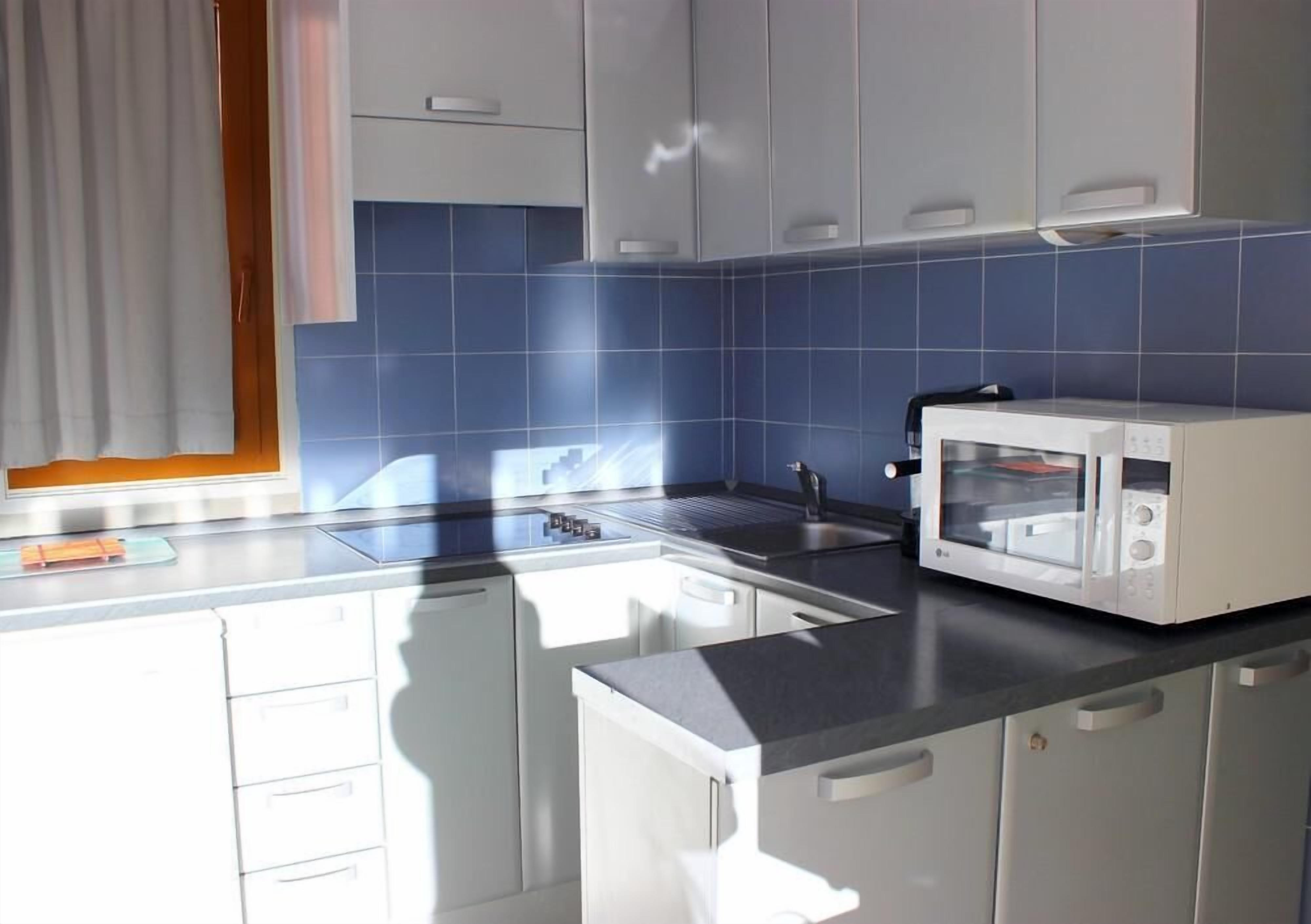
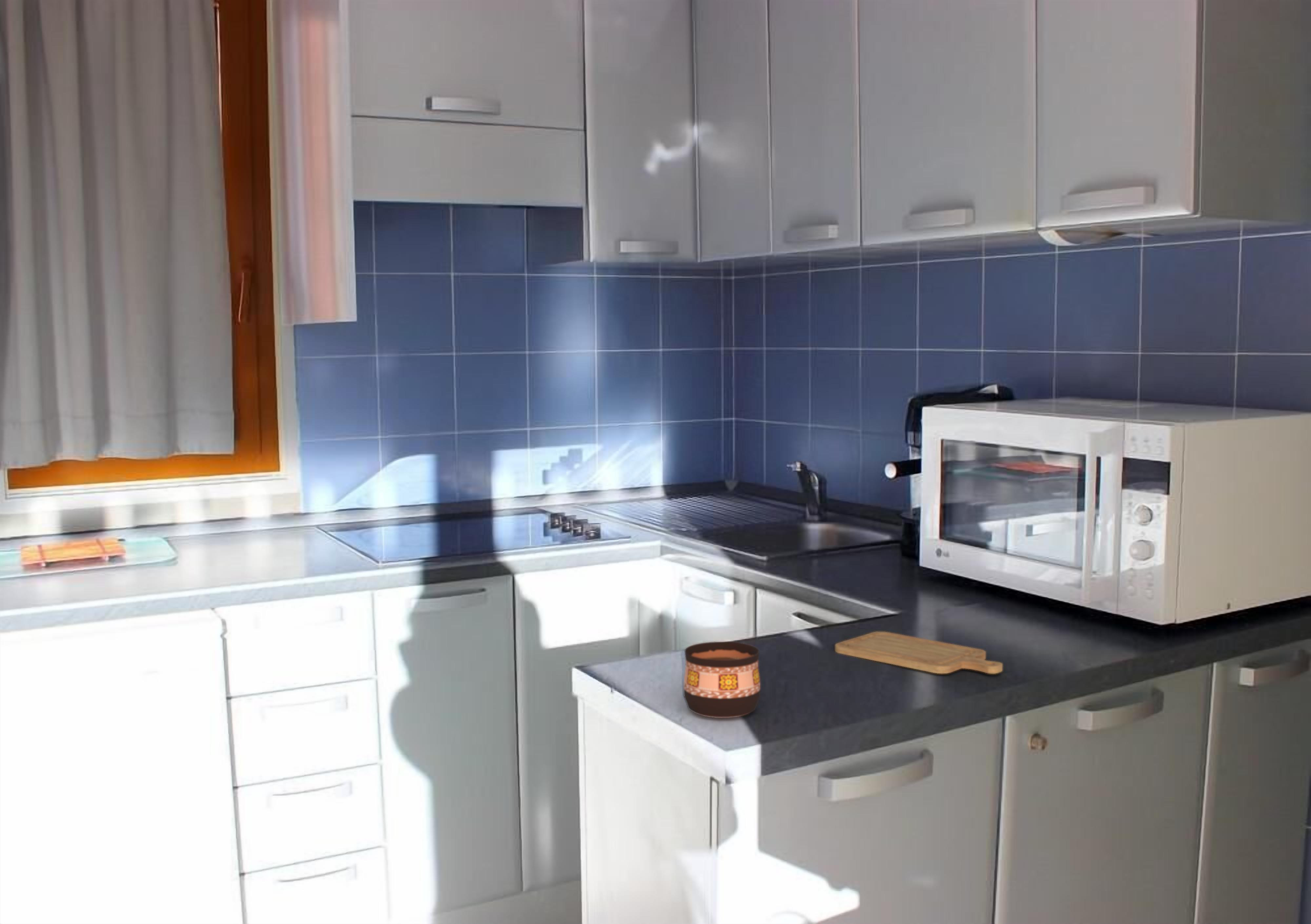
+ chopping board (924, 654)
+ cup (725, 679)
